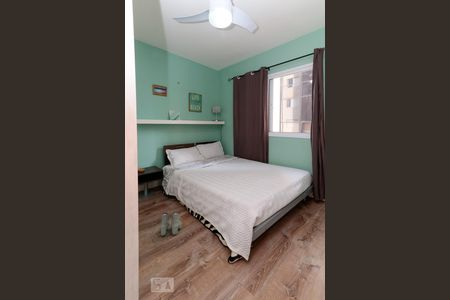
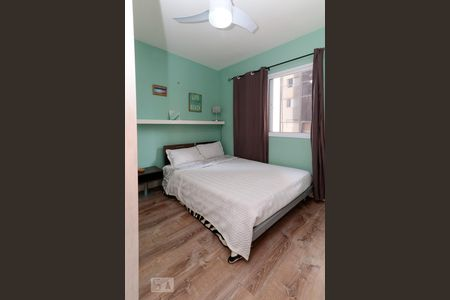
- boots (170, 221)
